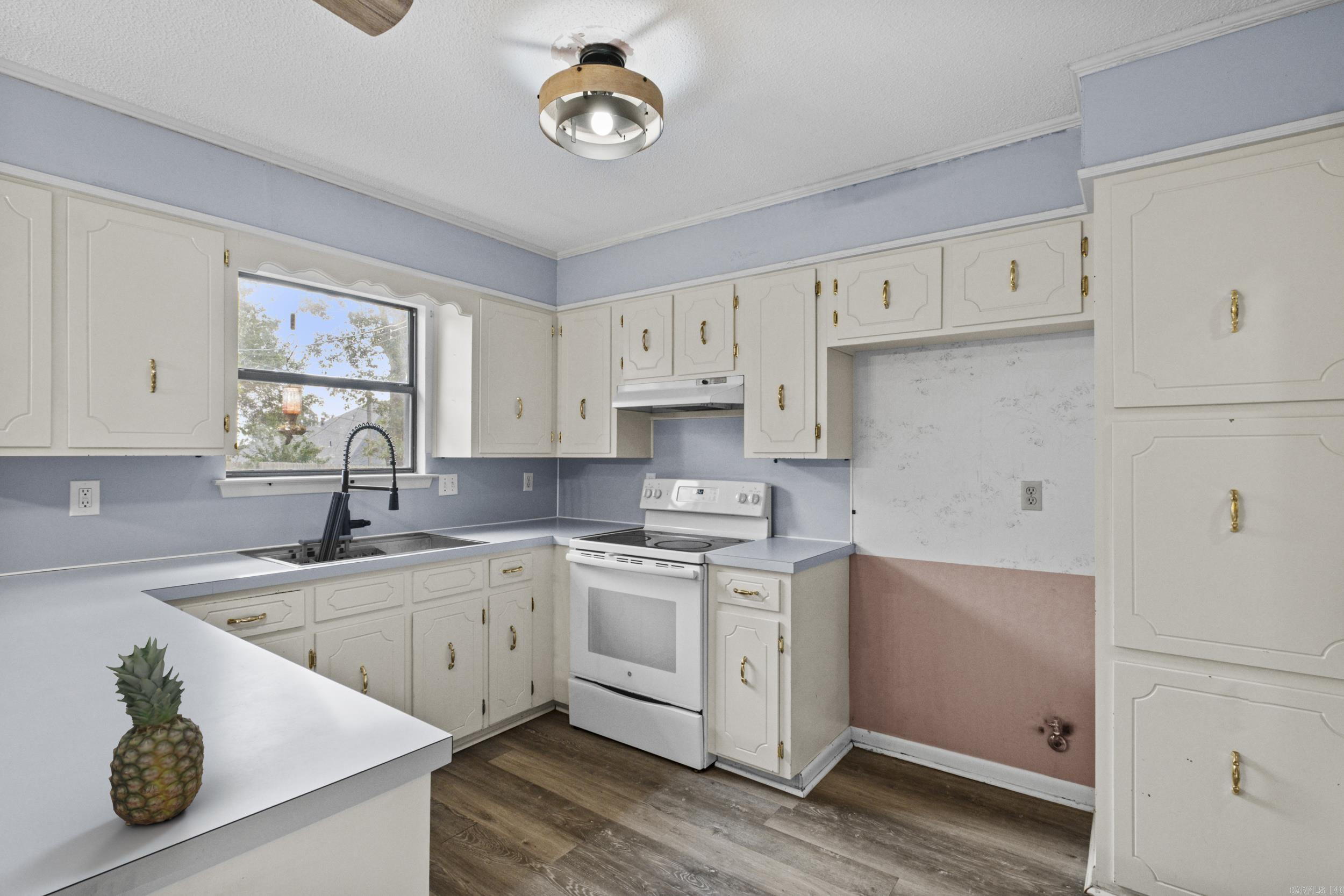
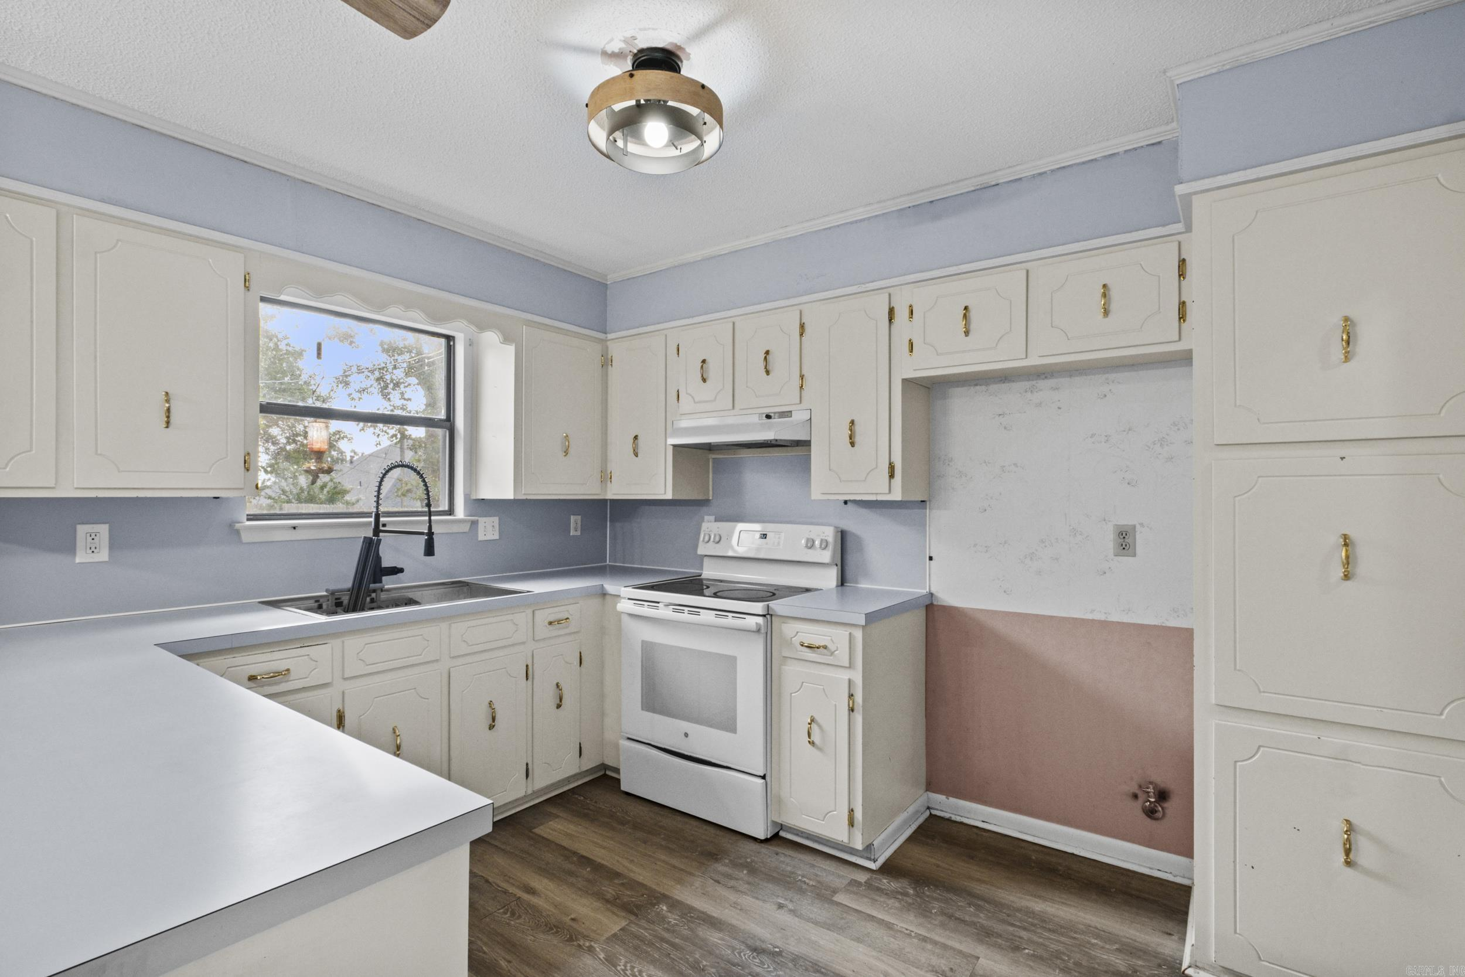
- fruit (156, 726)
